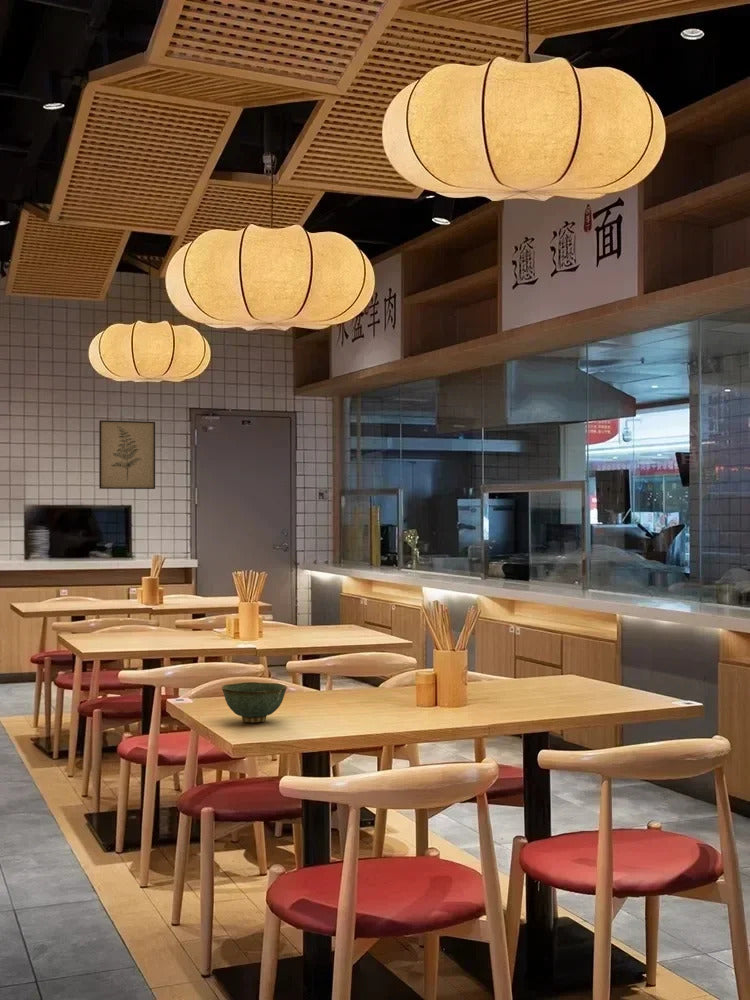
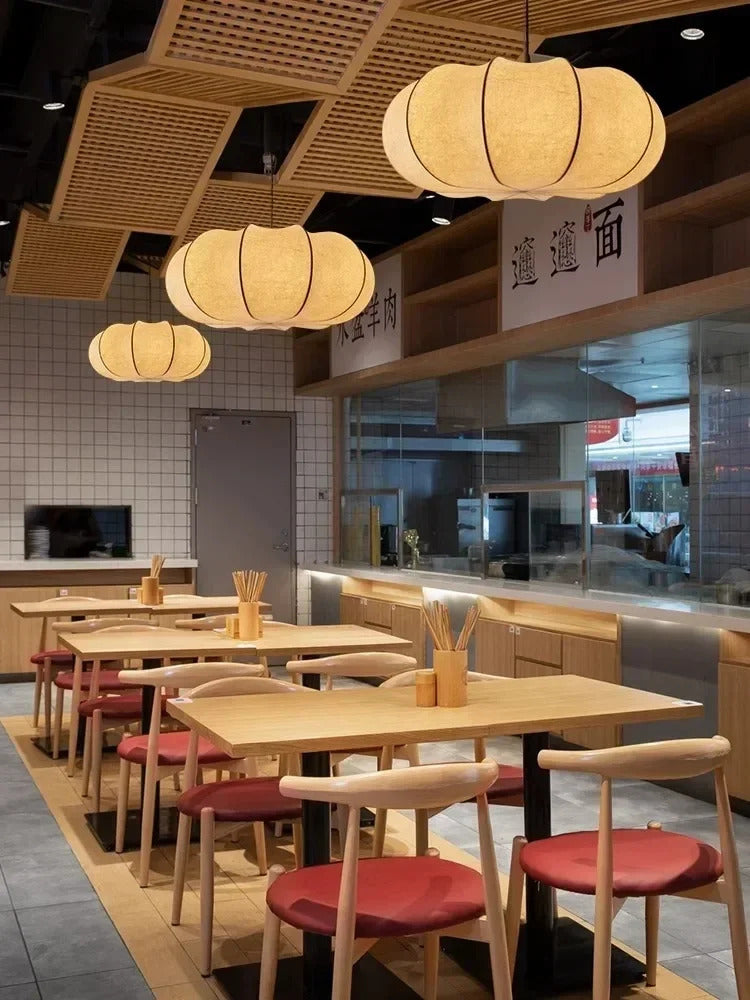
- bowl (254, 703)
- wall art (127, 455)
